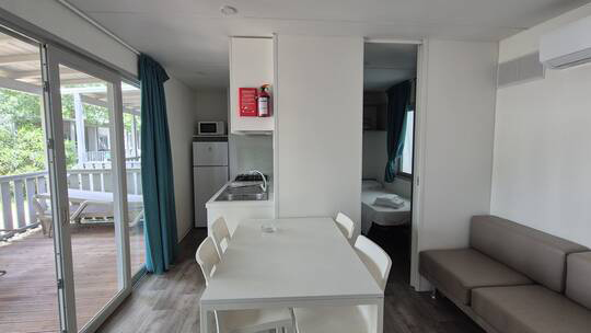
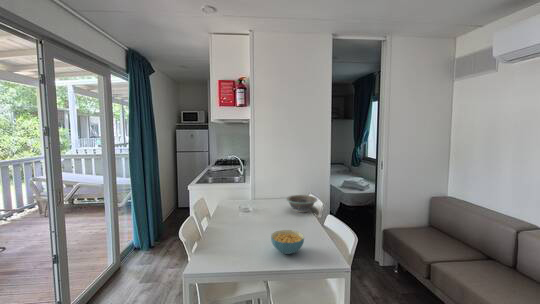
+ decorative bowl (301, 204)
+ cereal bowl (287, 244)
